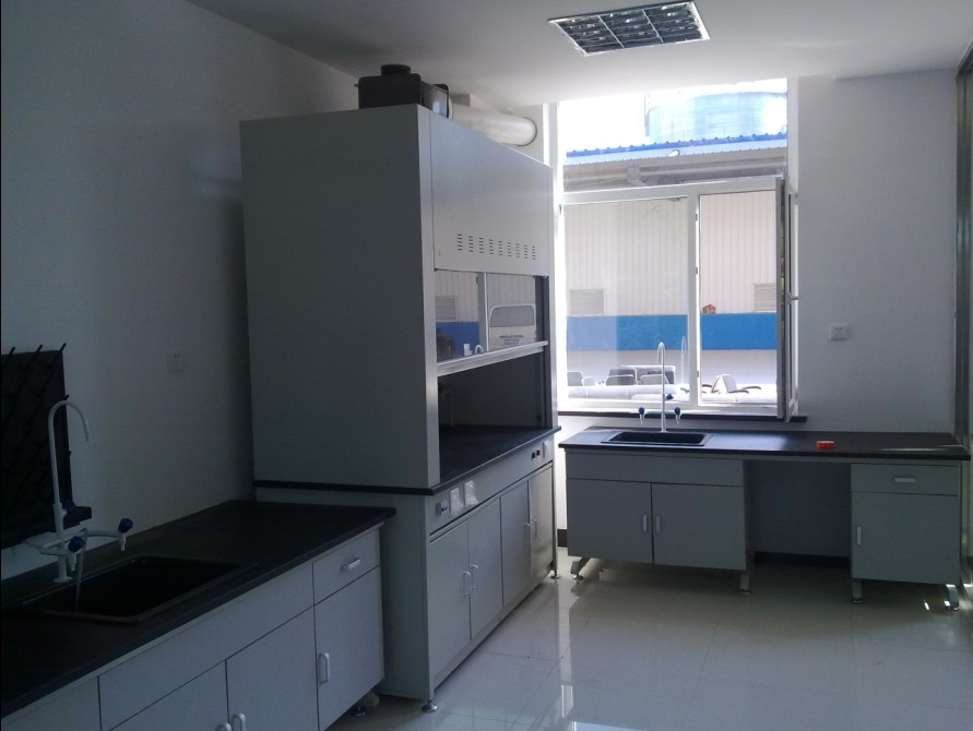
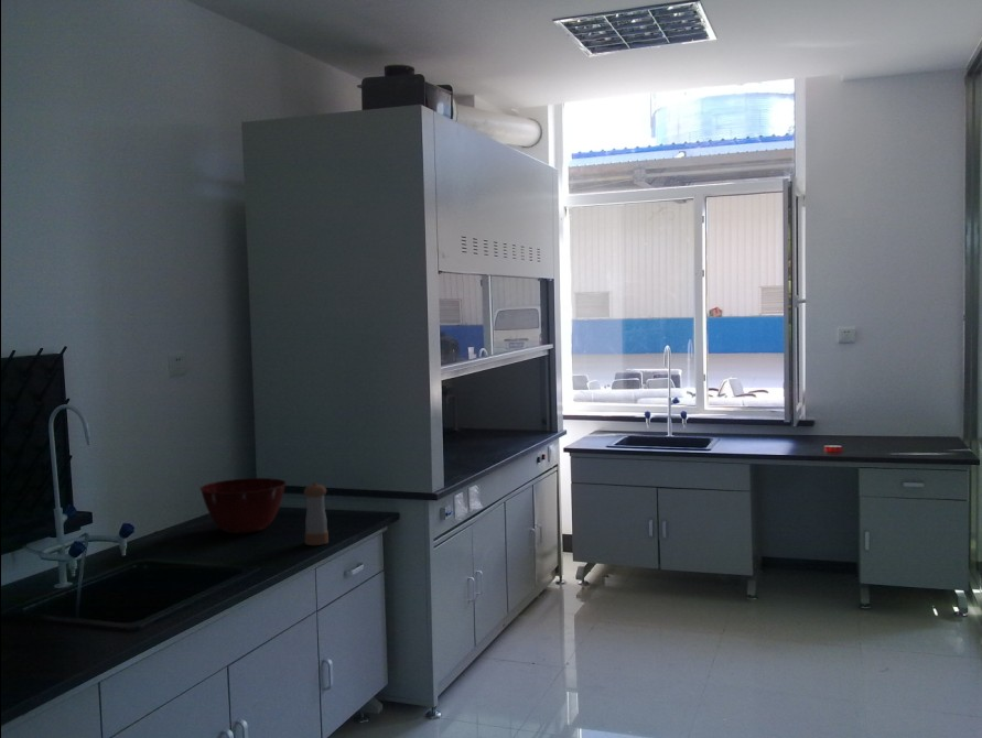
+ pepper shaker (315, 512)
+ mixing bowl (244, 507)
